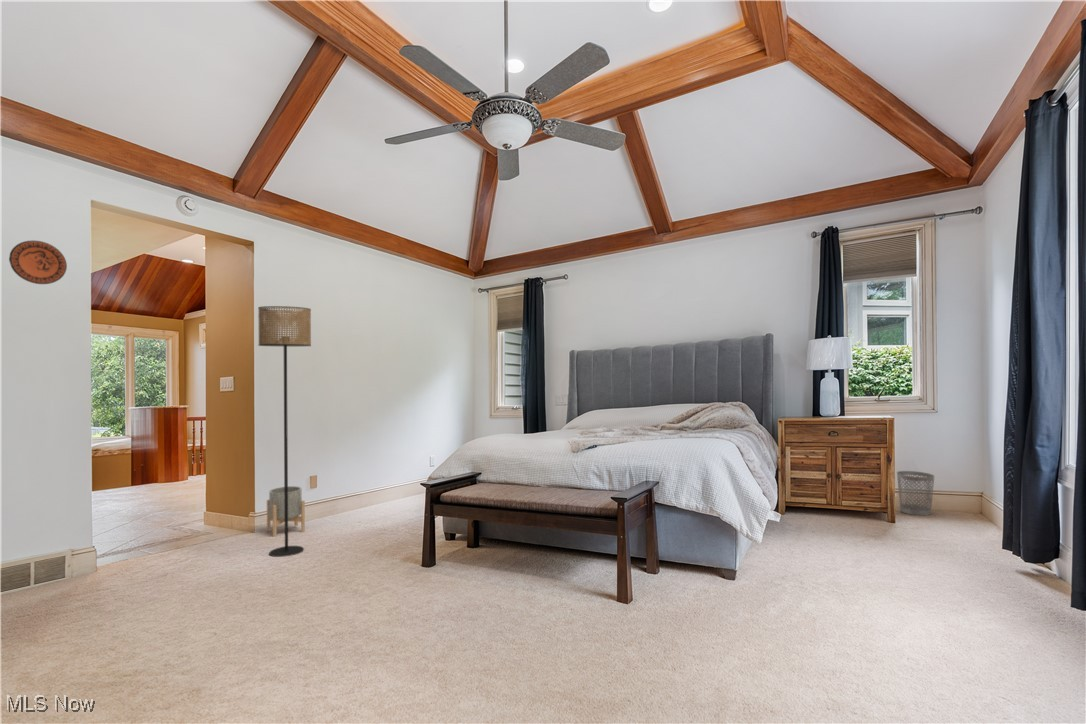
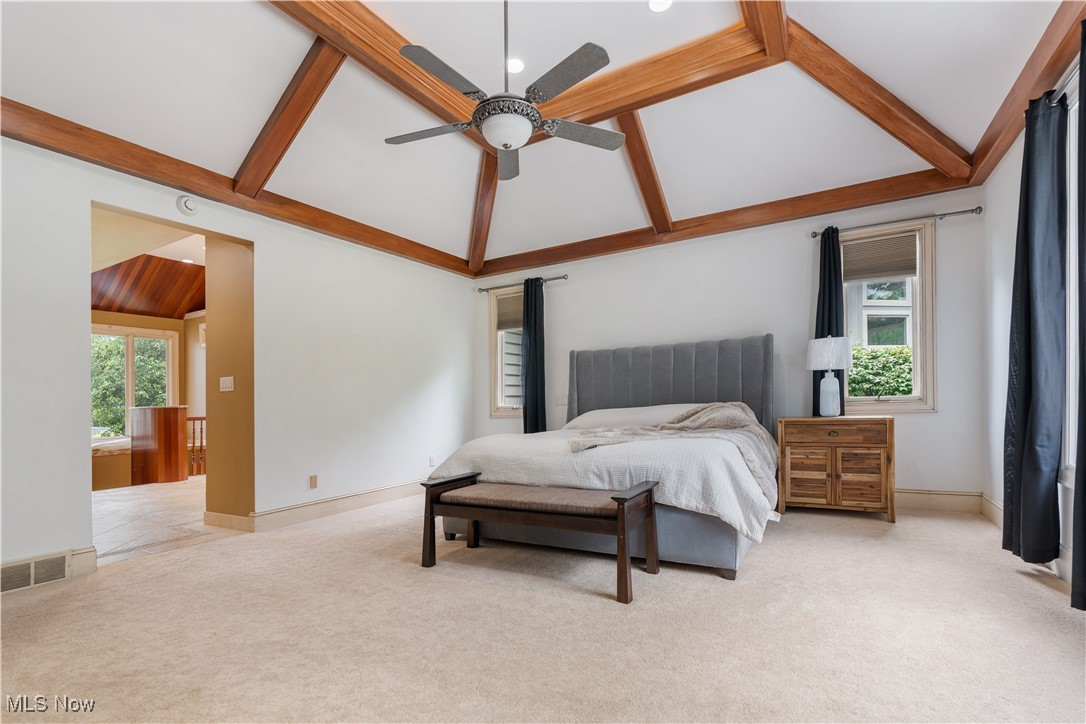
- wastebasket (915, 493)
- planter (284, 510)
- decorative plate (38, 262)
- floor lamp (285, 430)
